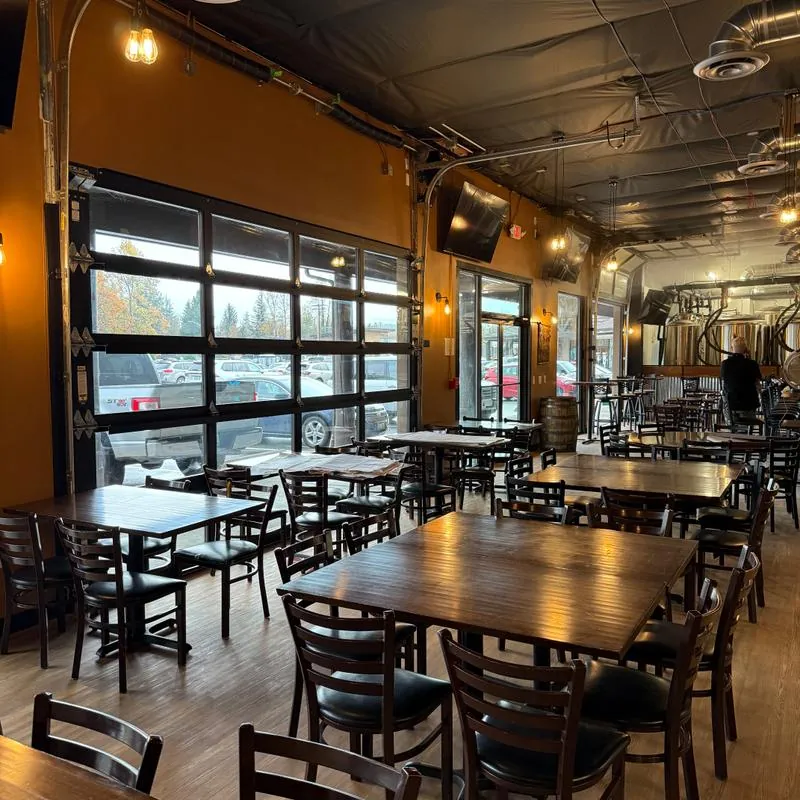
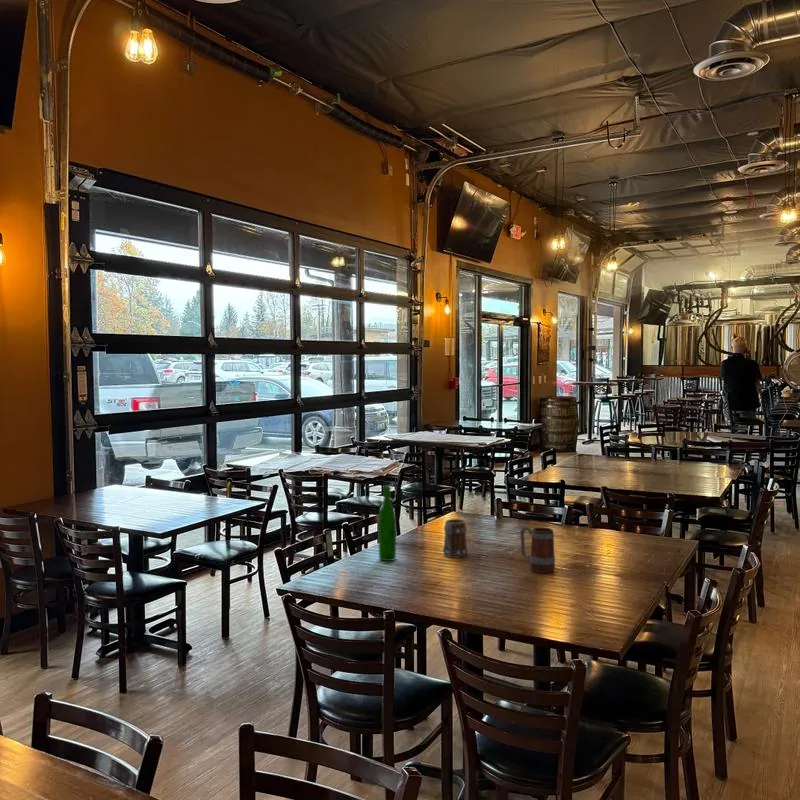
+ beer mug (537, 548)
+ wine bottle (387, 522)
+ beer mug (453, 538)
